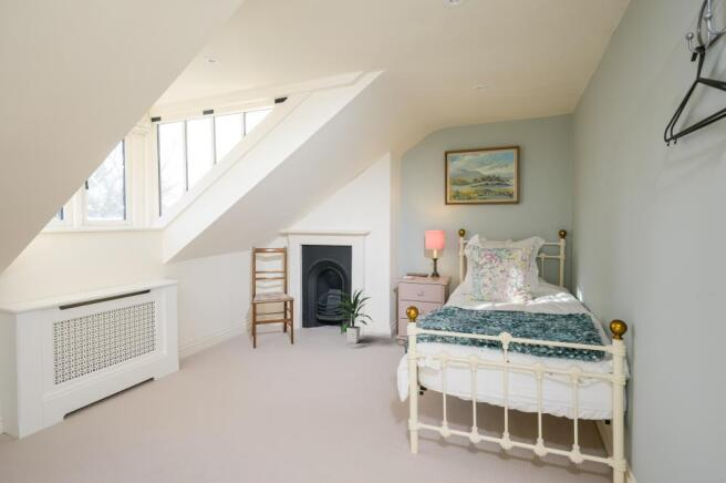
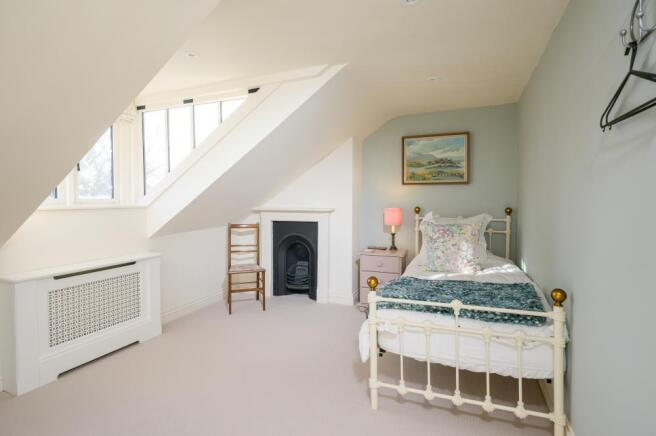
- indoor plant (351, 314)
